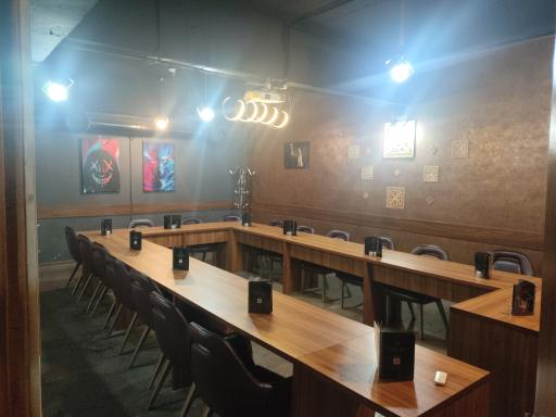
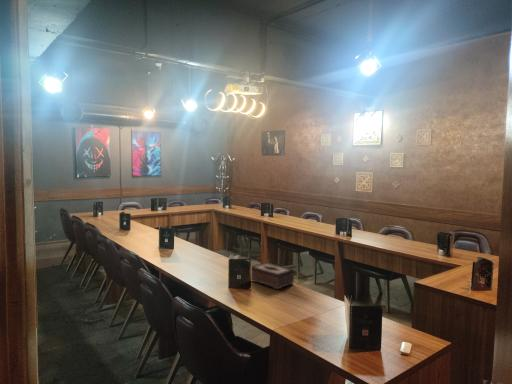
+ tissue box (271, 275)
